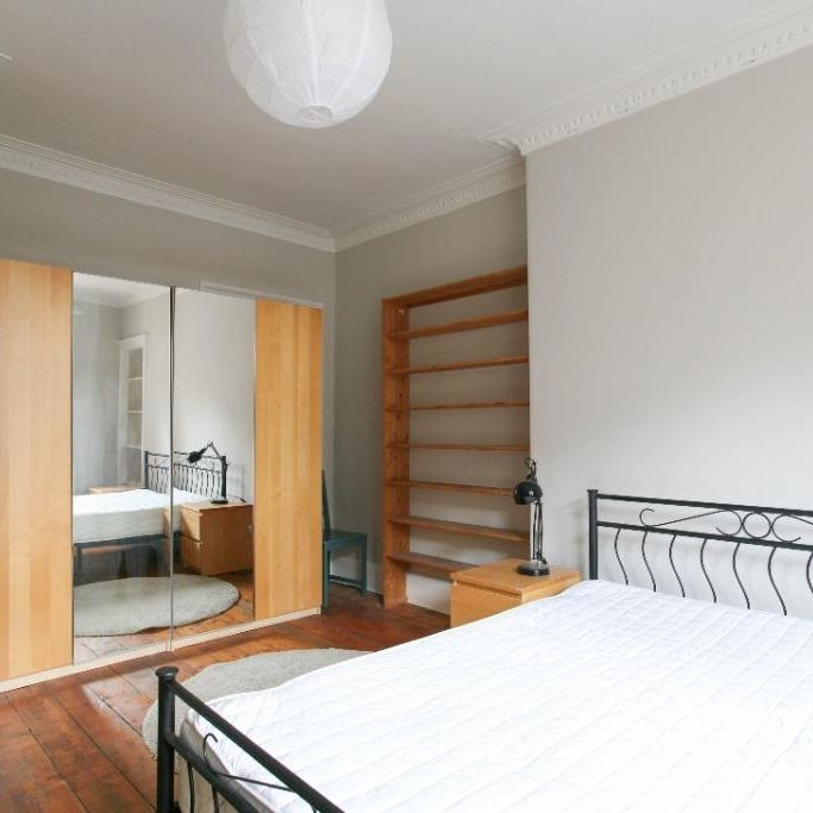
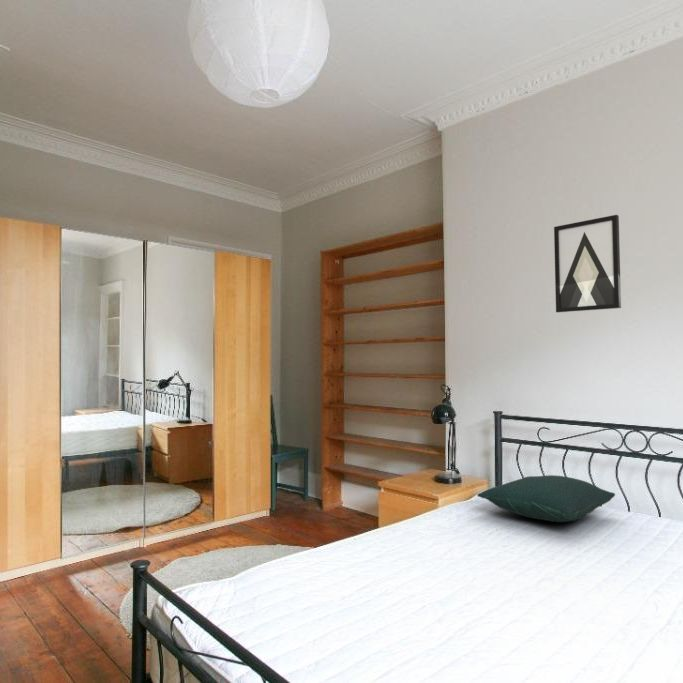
+ wall art (586, 265)
+ pillow (545, 496)
